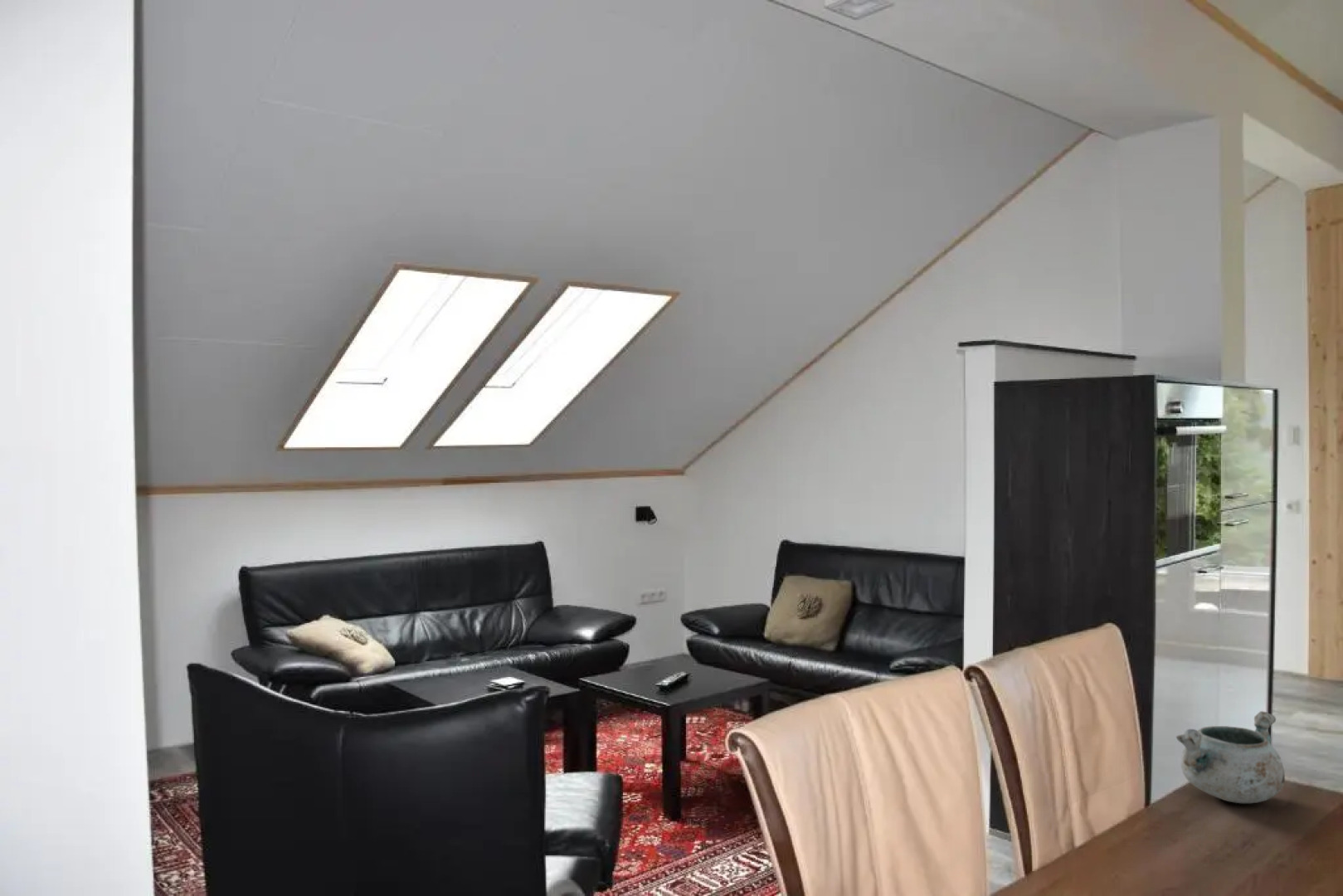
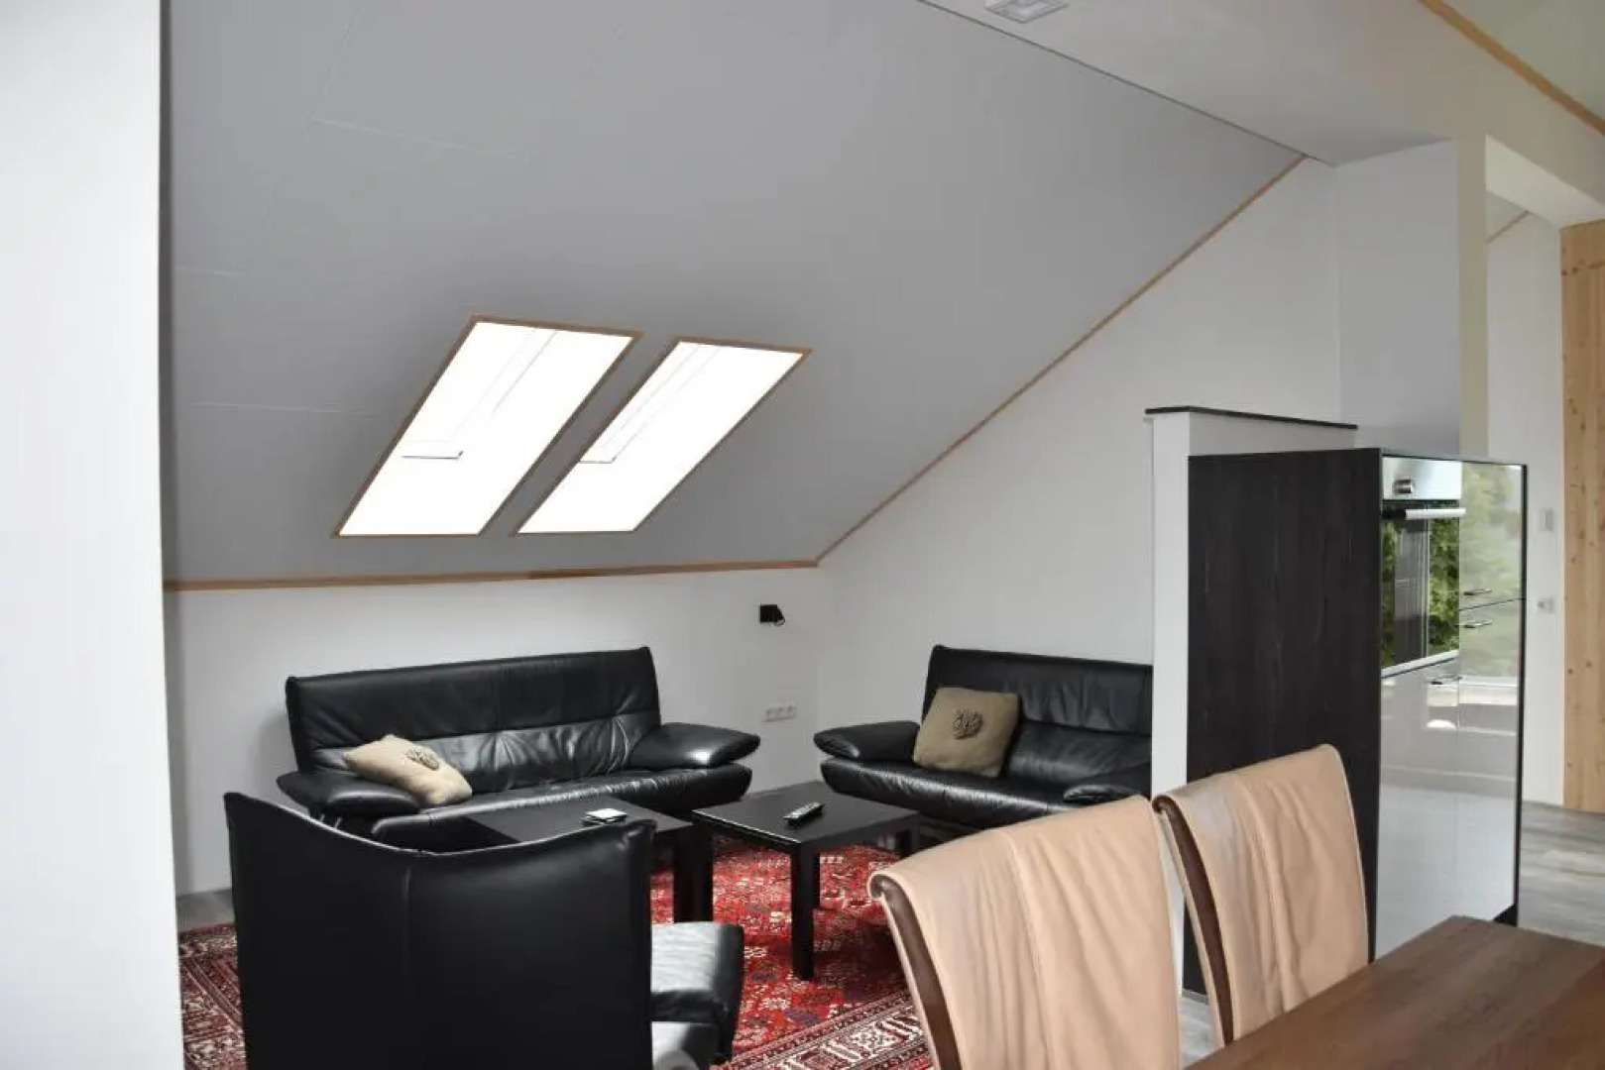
- decorative bowl (1230, 758)
